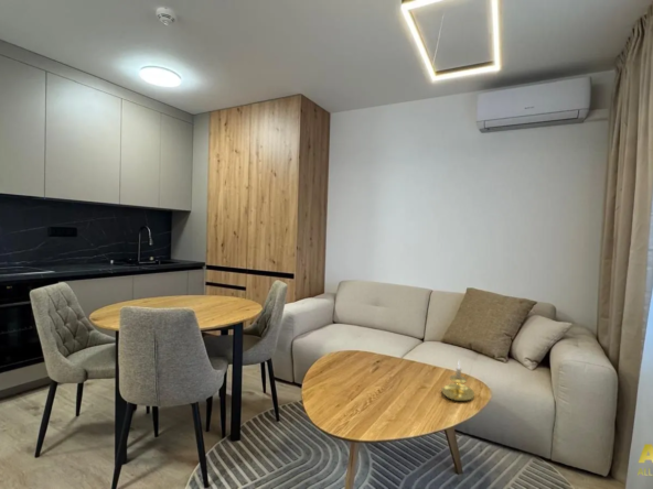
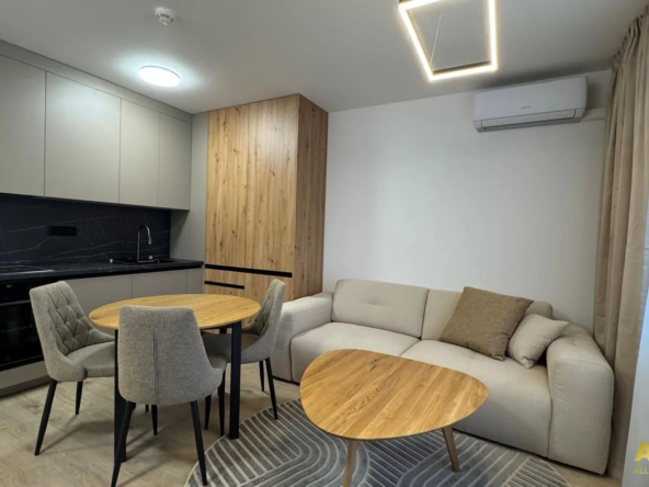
- candle holder (457, 378)
